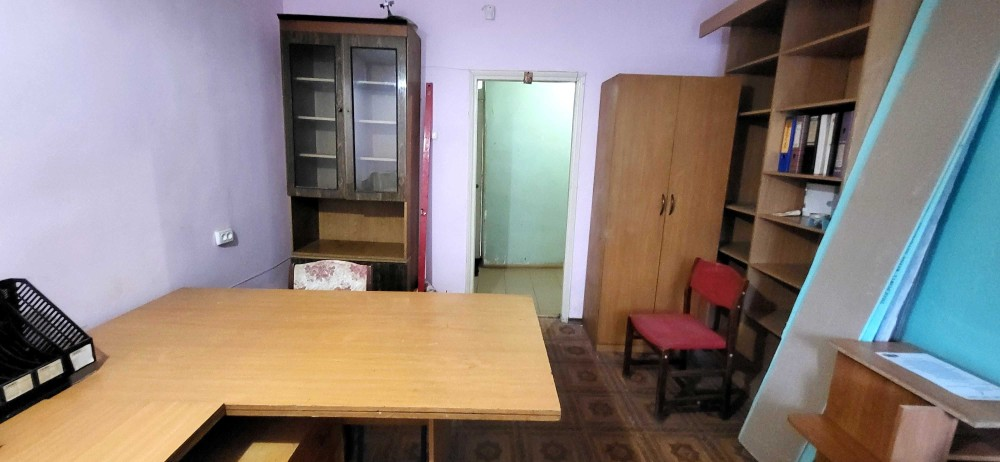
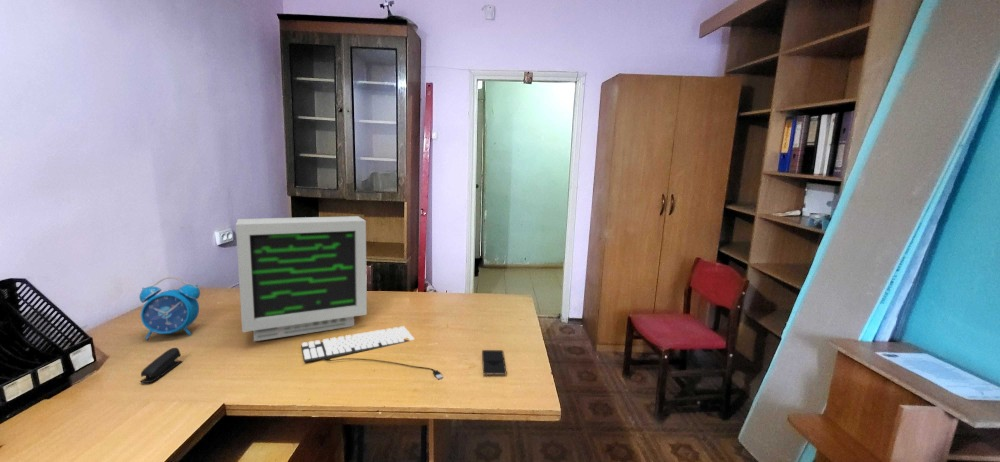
+ computer monitor (302, 267)
+ alarm clock (170, 307)
+ keyboard (368, 359)
+ smartphone (493, 361)
+ stapler (161, 364)
